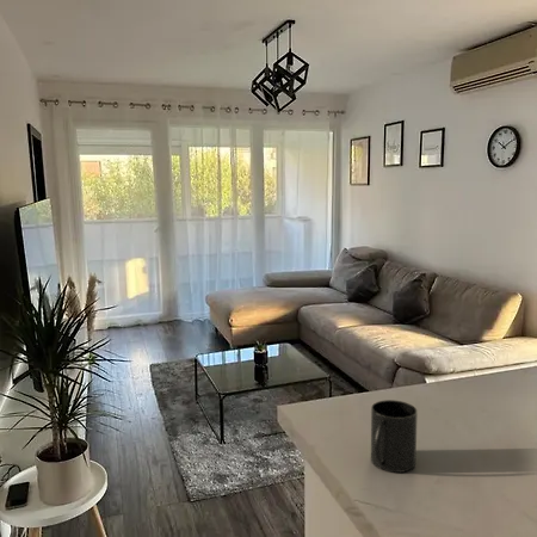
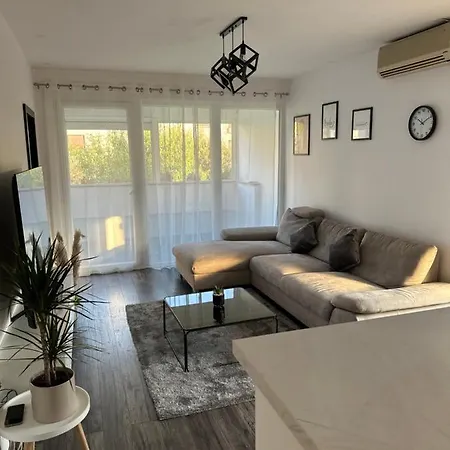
- mug (389, 437)
